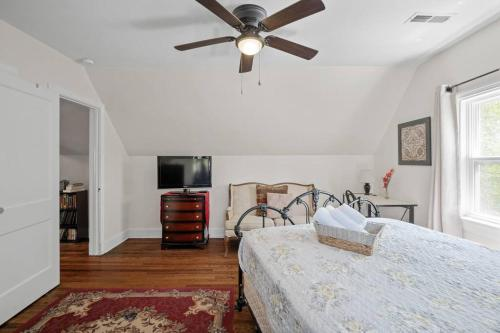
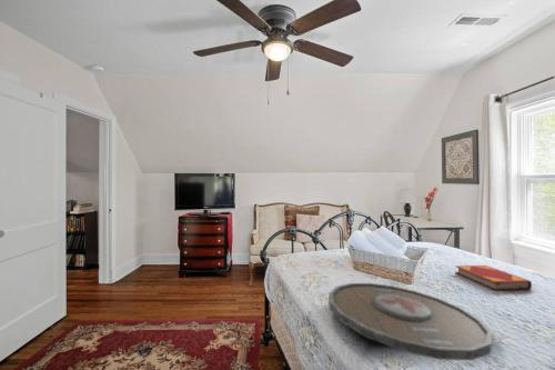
+ hardback book (490, 276)
+ serving tray (401, 311)
